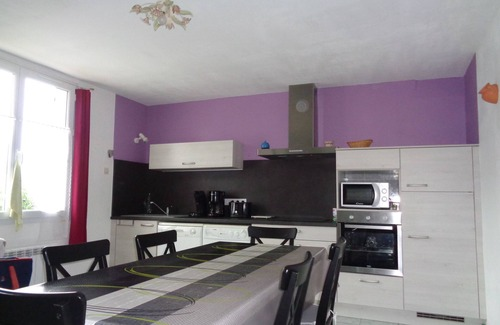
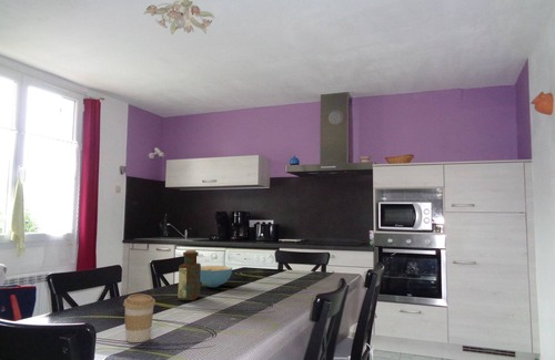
+ bottle (190, 274)
+ coffee cup (139, 317)
+ cereal bowl (213, 277)
